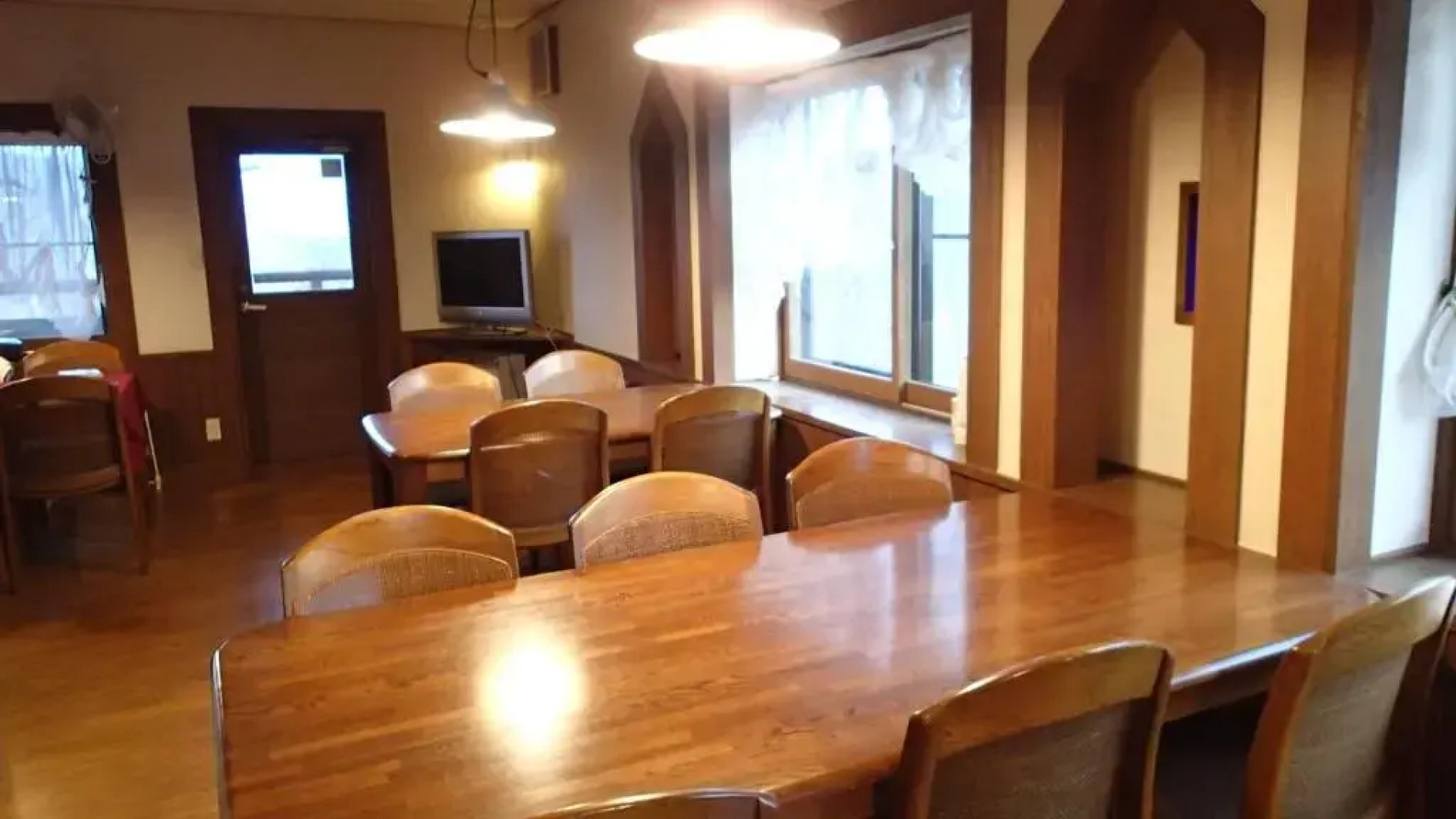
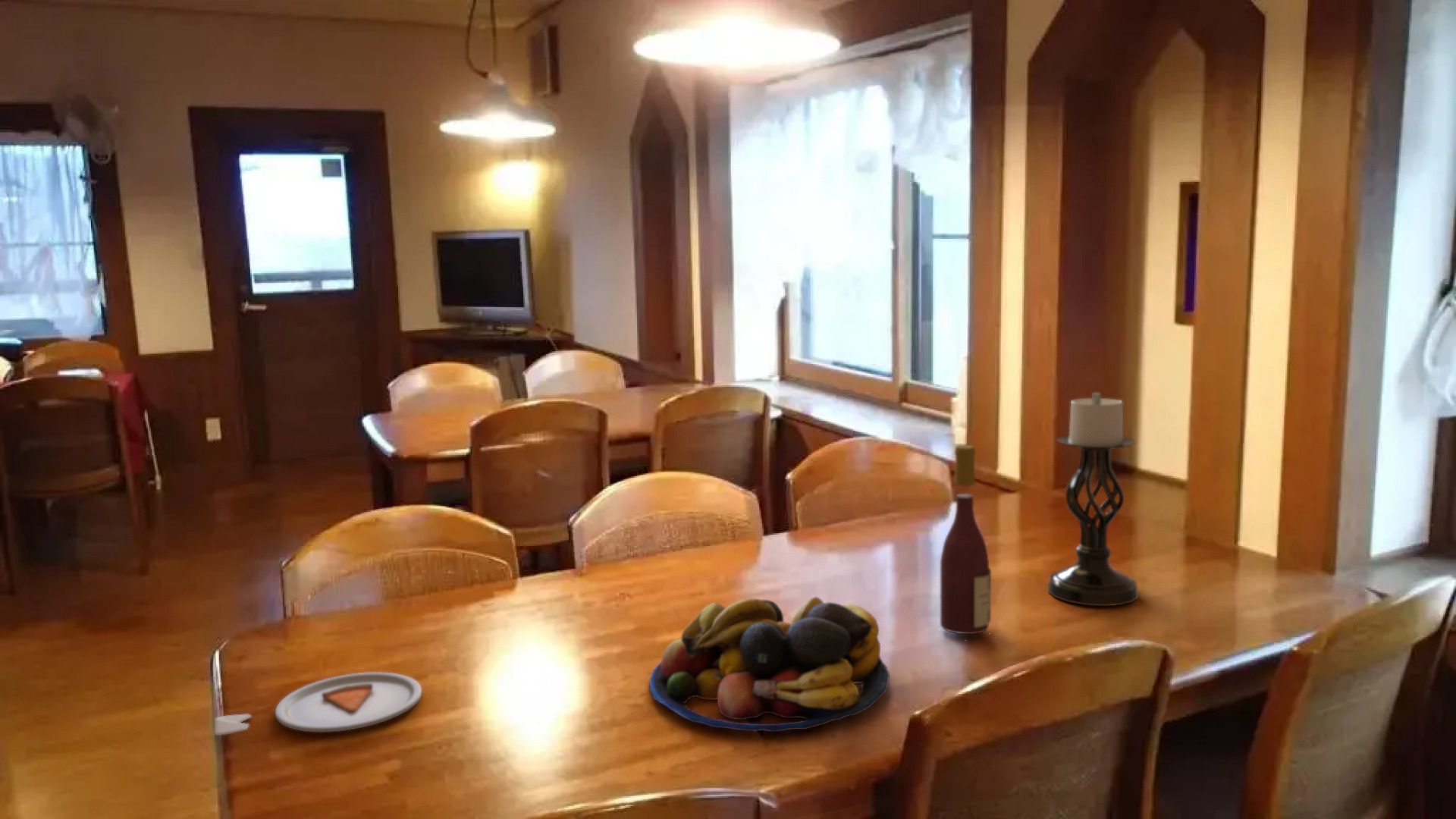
+ candle holder (1094, 494)
+ dinner plate (321, 704)
+ fruit bowl (766, 639)
+ wine bottle (965, 540)
